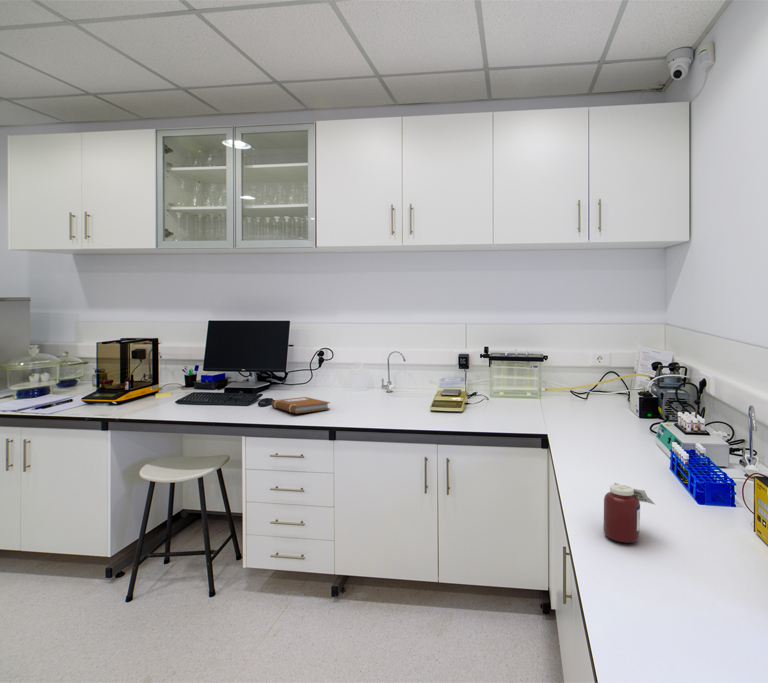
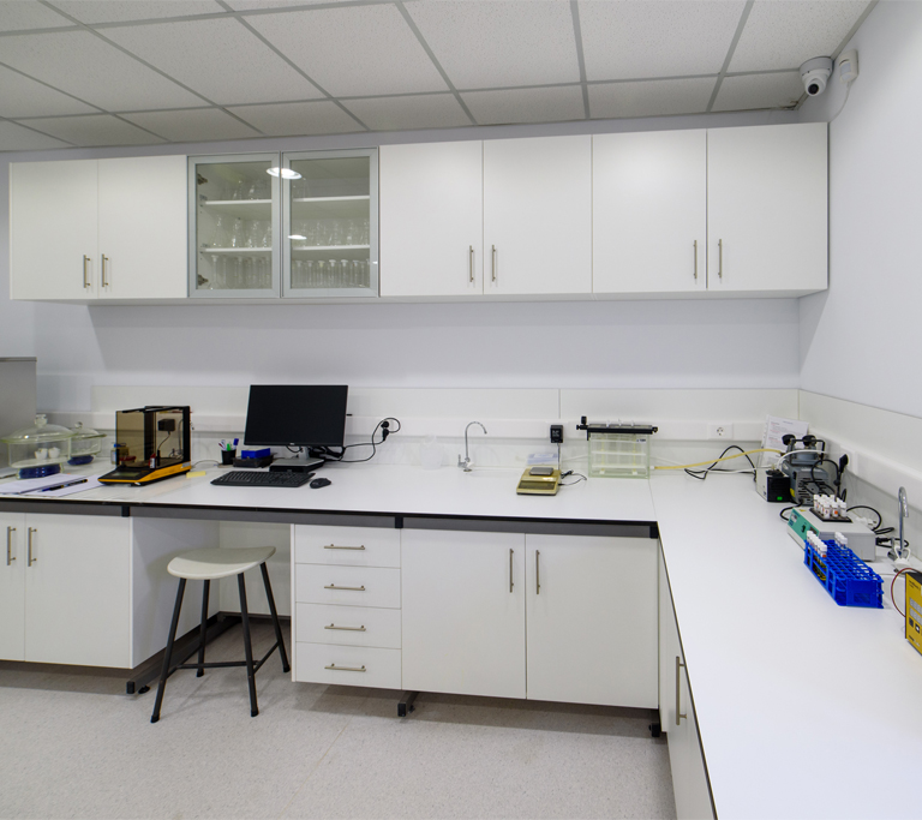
- notebook (299, 404)
- jar (625, 511)
